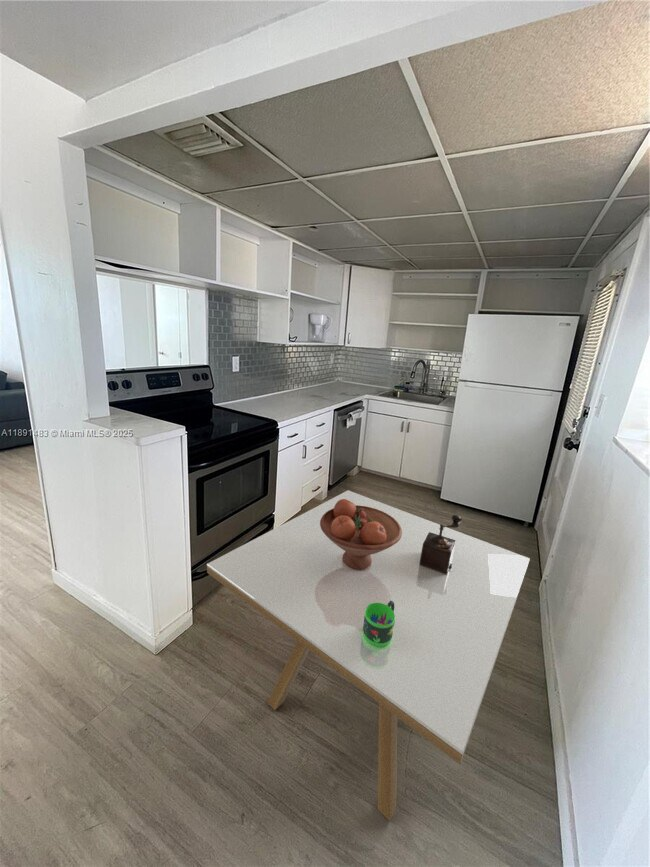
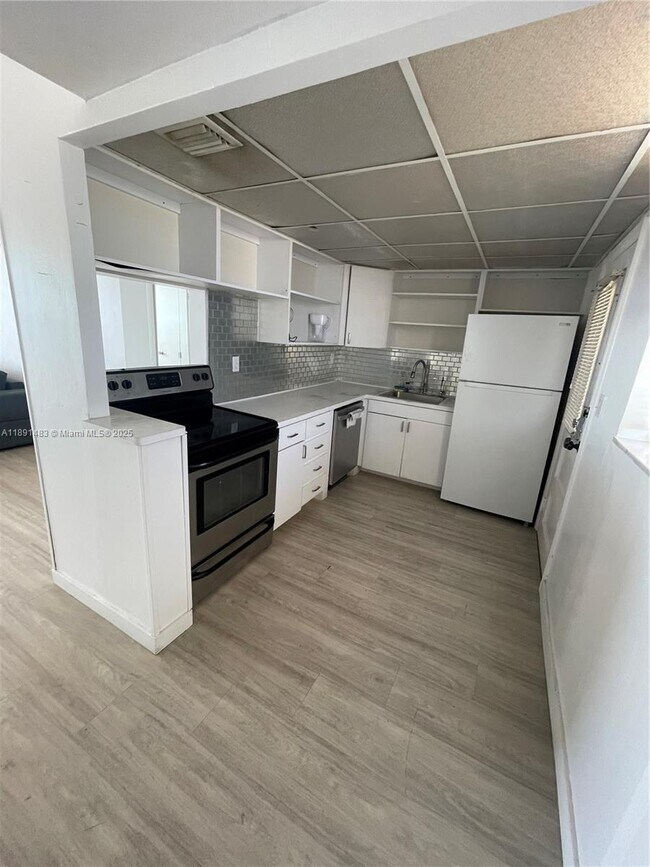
- fruit bowl (359, 535)
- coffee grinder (441, 539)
- mug (382, 619)
- dining table (363, 636)
